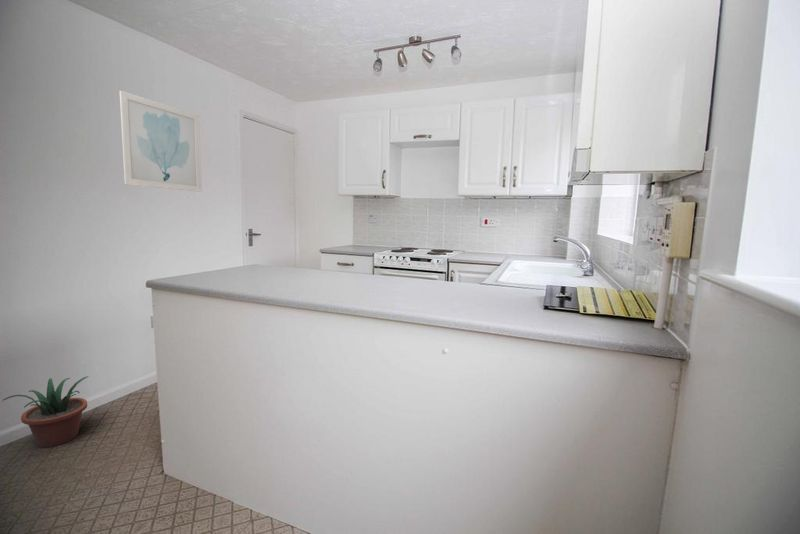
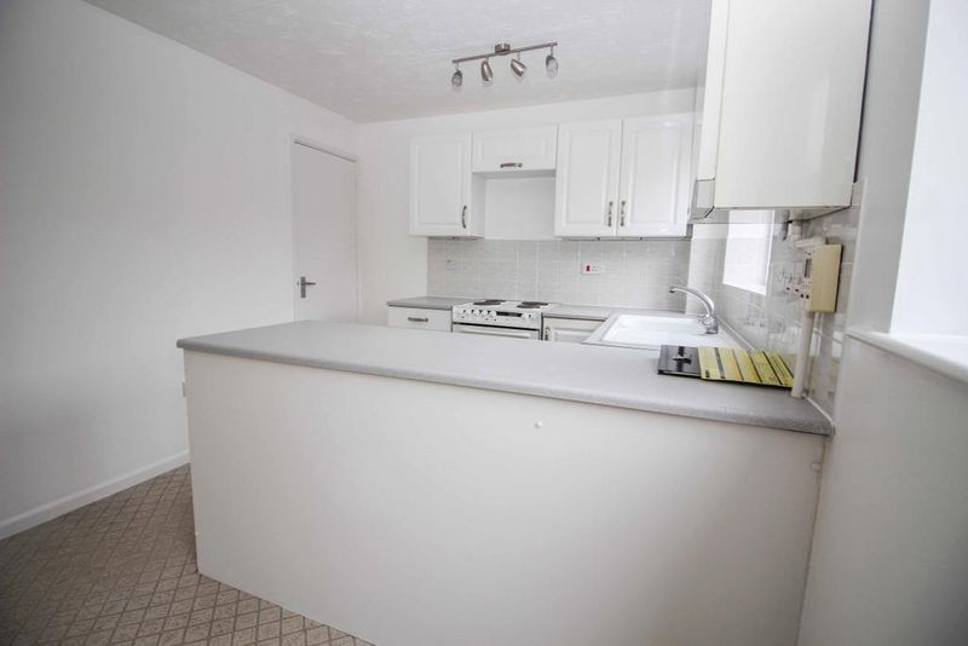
- wall art (165, 147)
- potted plant (50, 412)
